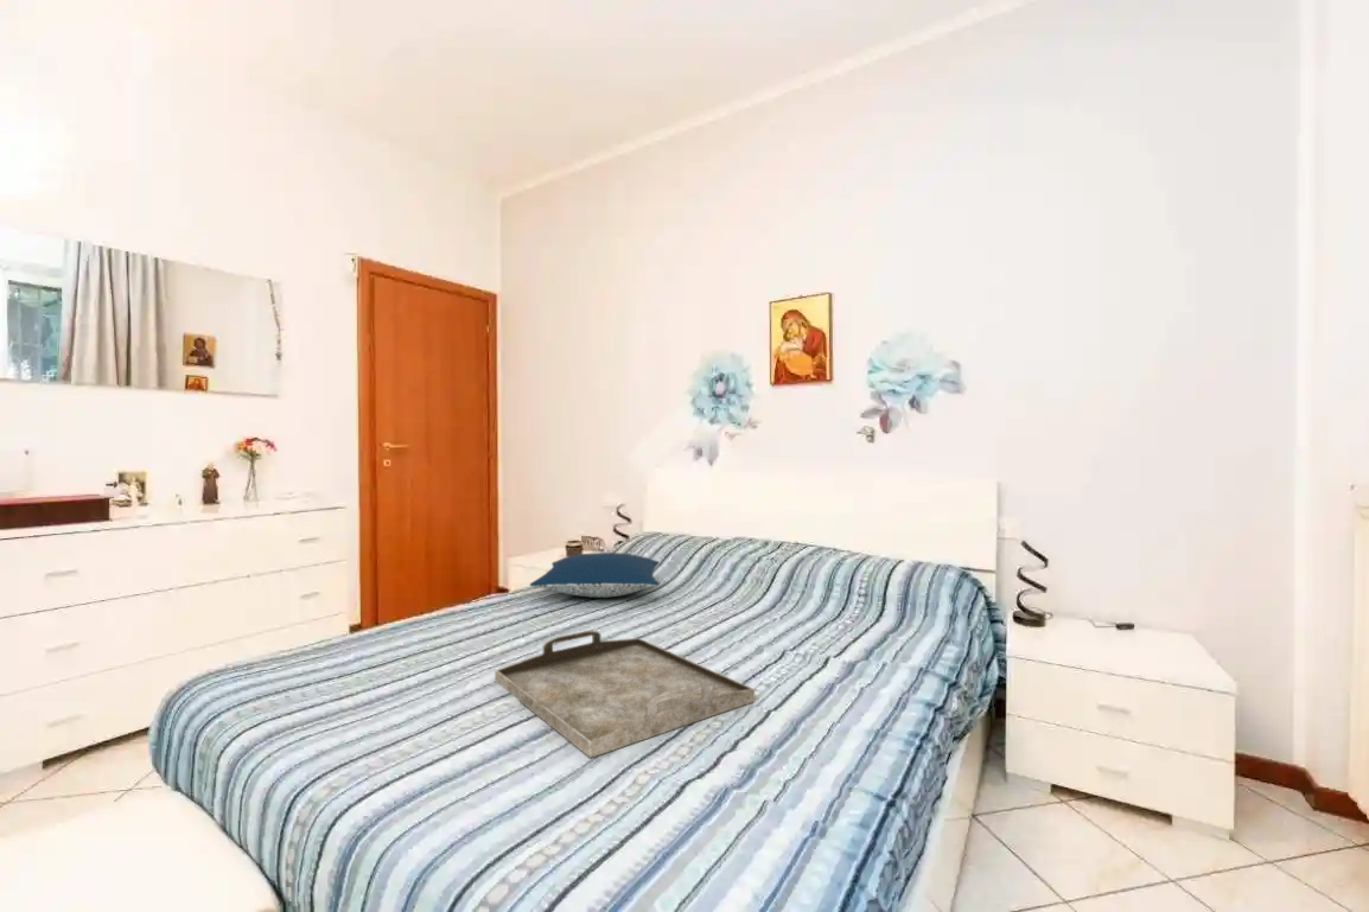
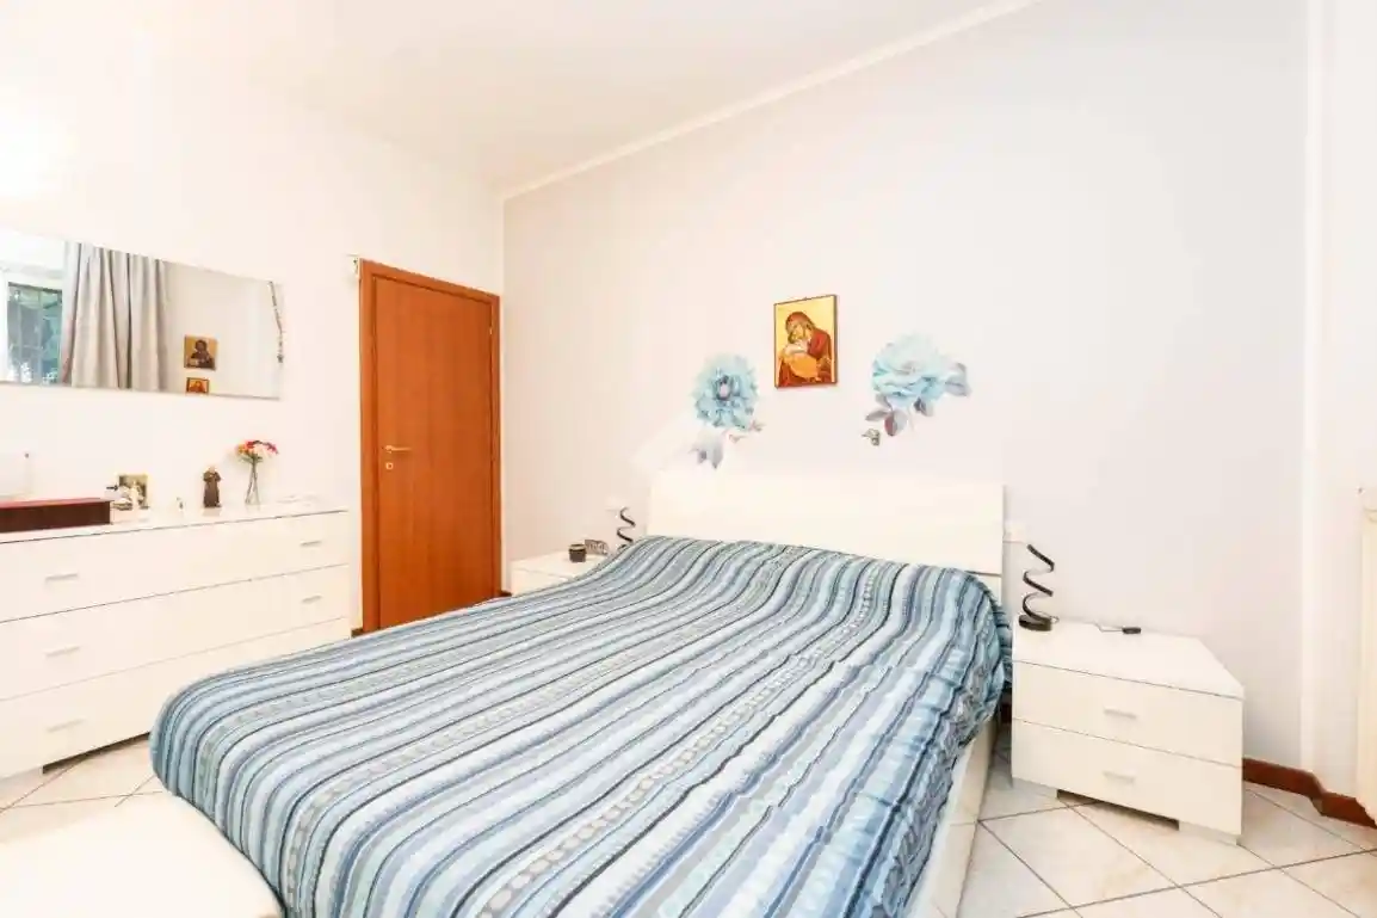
- pillow (600, 573)
- serving tray (619, 674)
